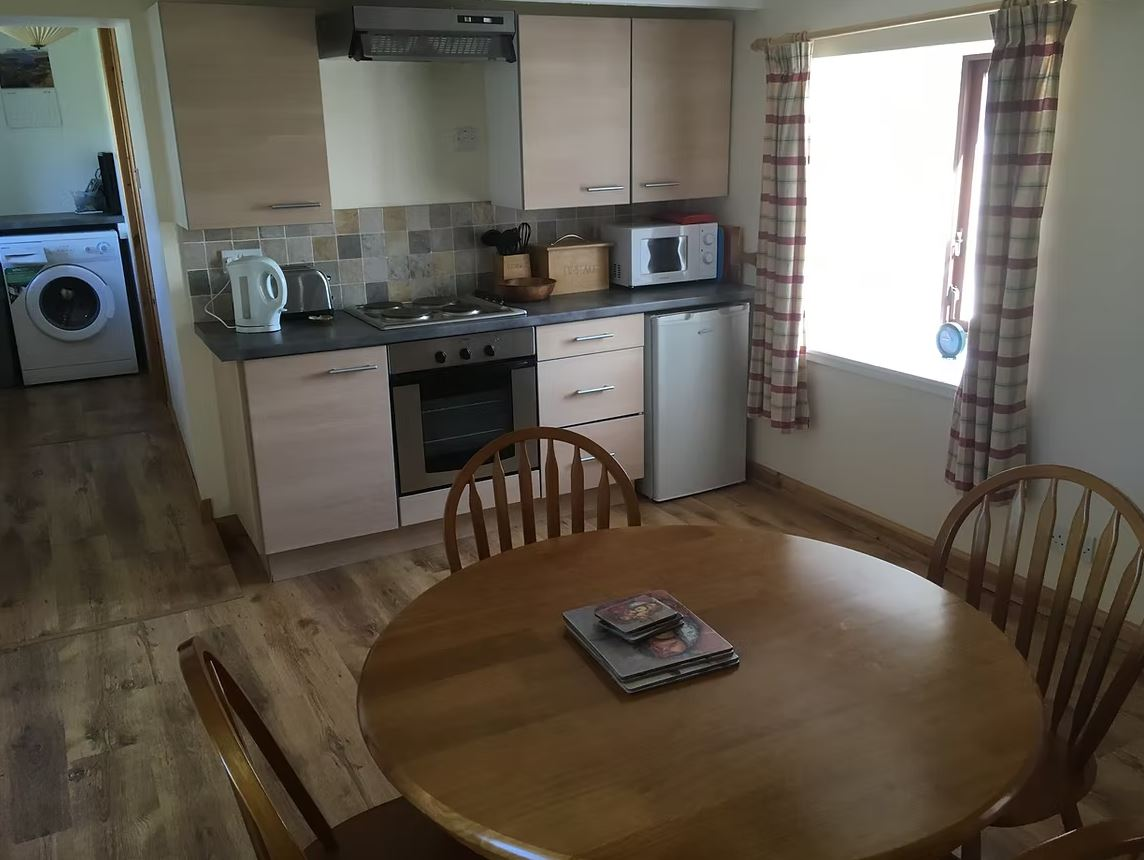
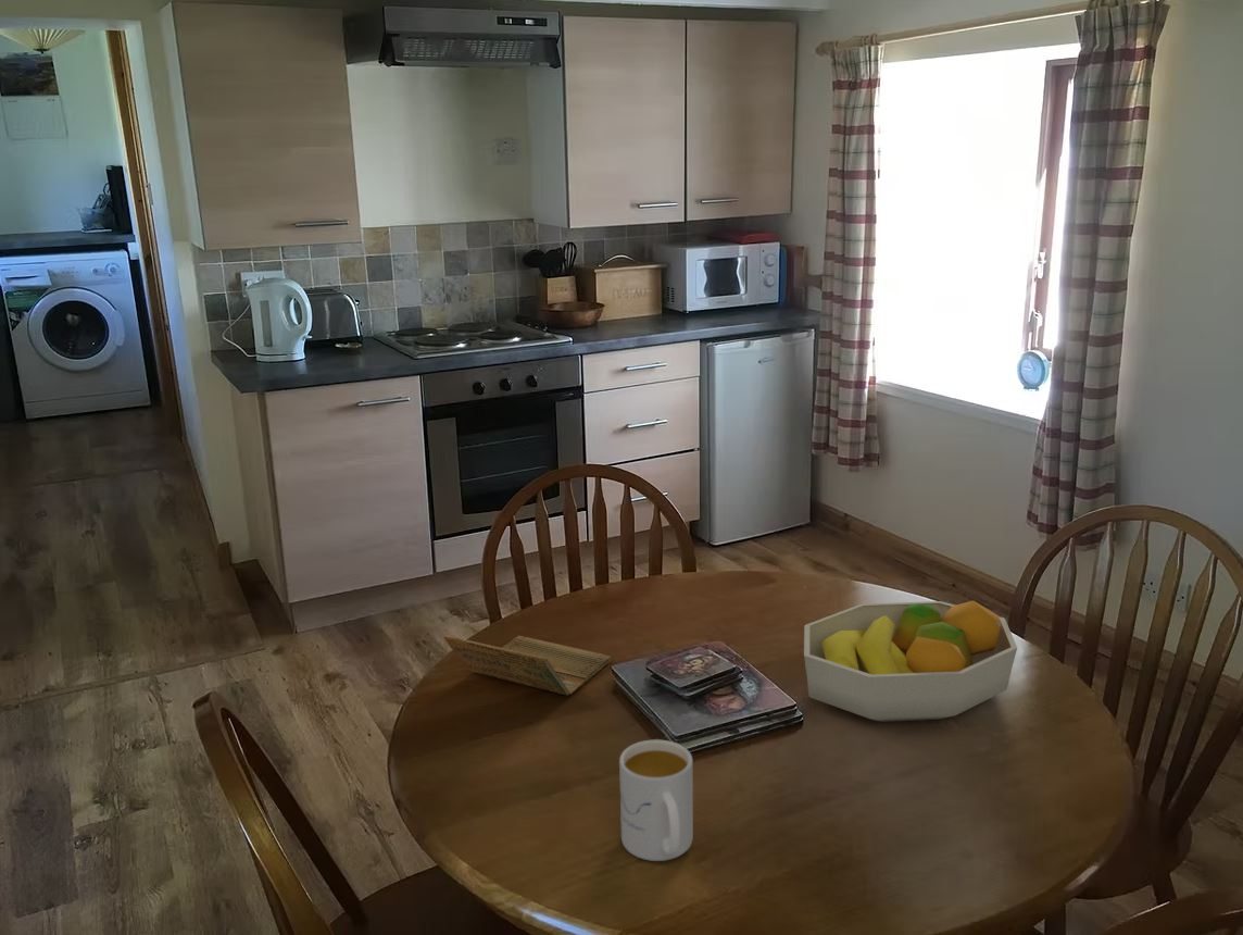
+ notepad (530, 648)
+ fruit bowl (906, 651)
+ mug (660, 807)
